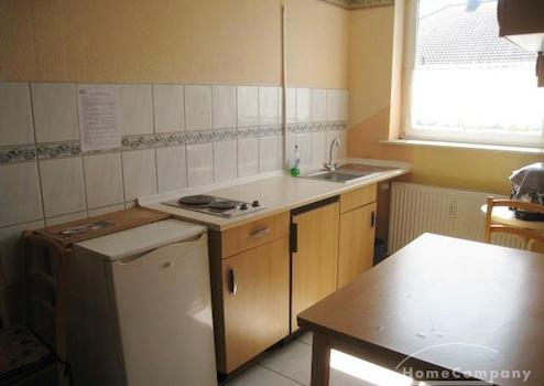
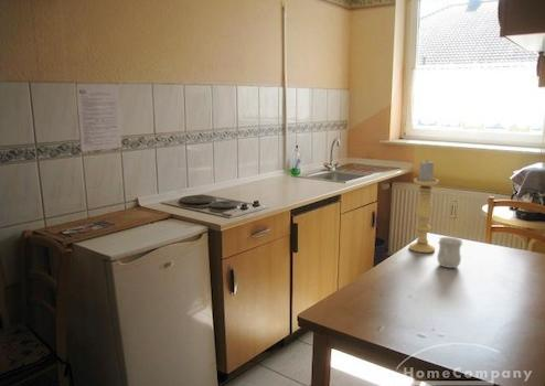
+ candle holder (424, 205)
+ mug (448, 254)
